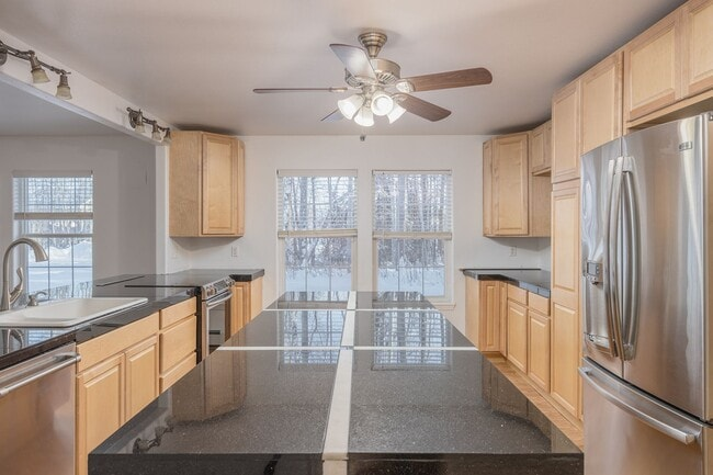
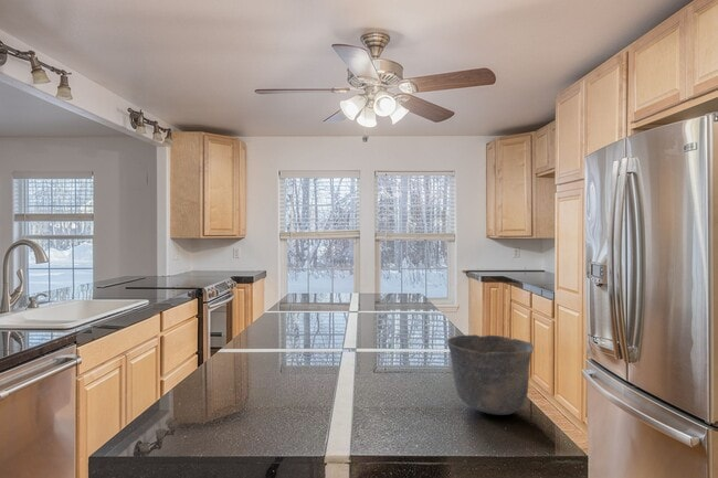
+ cup (488, 376)
